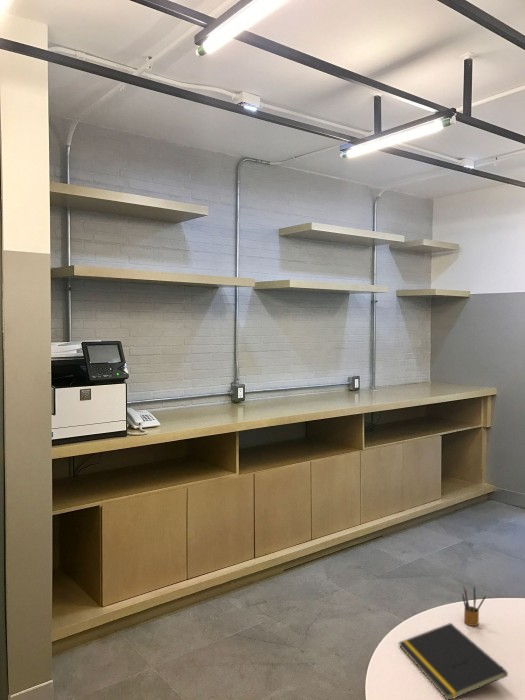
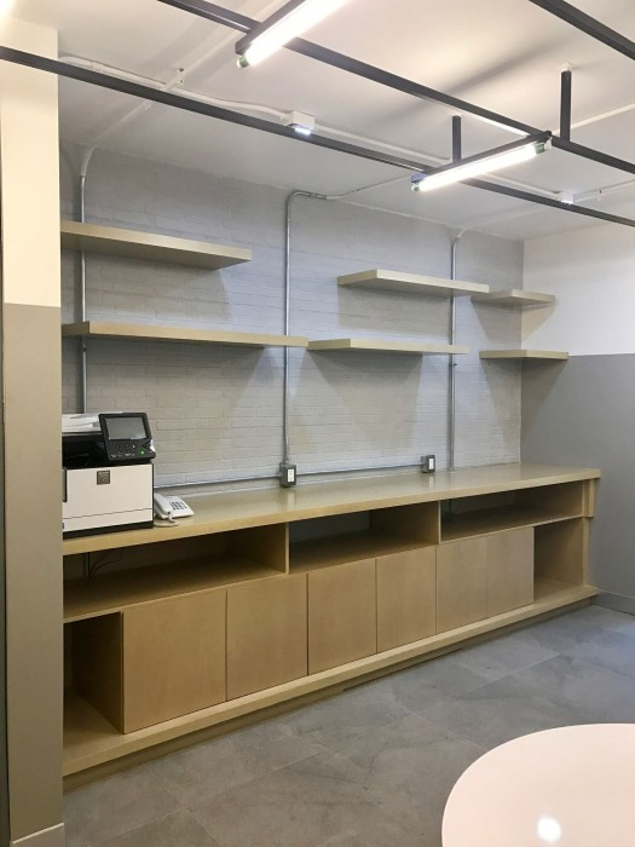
- notepad (449, 658)
- pencil box (472, 607)
